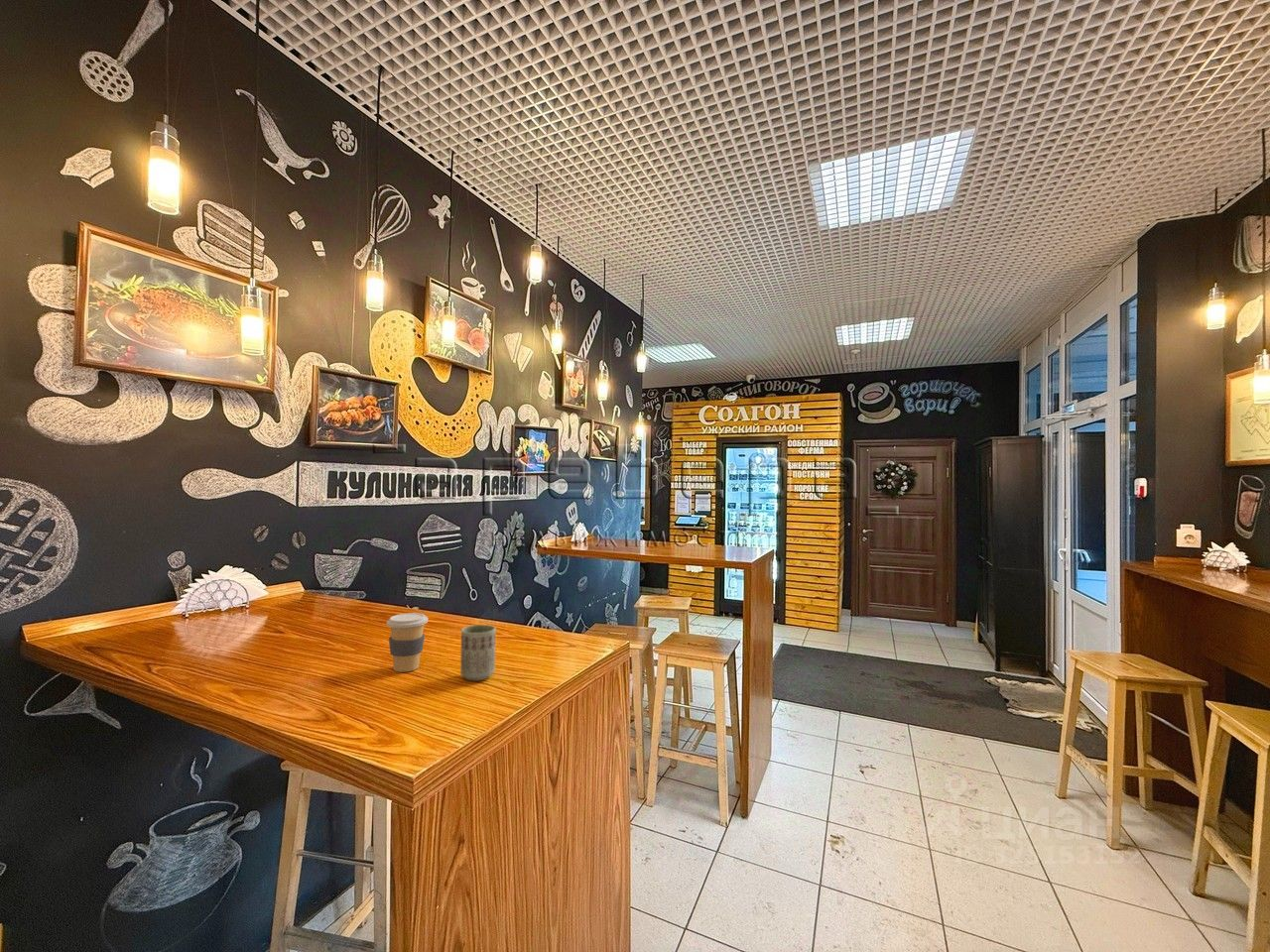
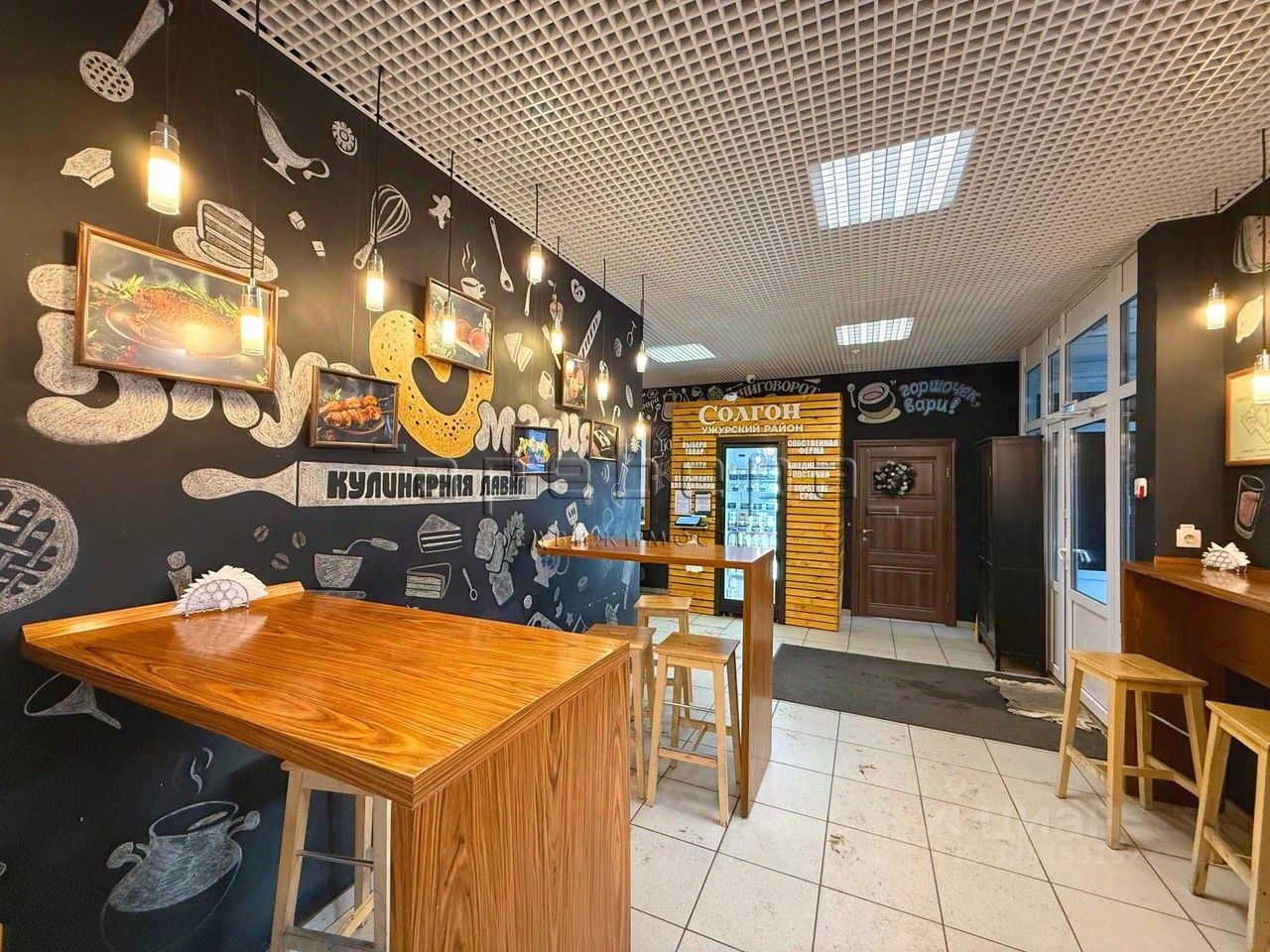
- cup (478, 652)
- coffee cup (407, 642)
